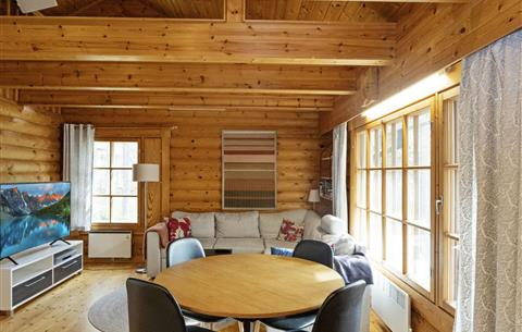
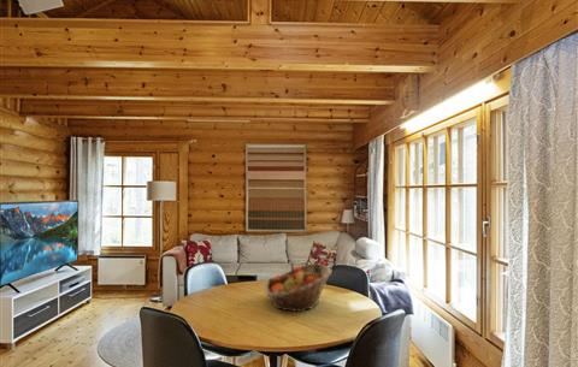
+ fruit basket (297, 285)
